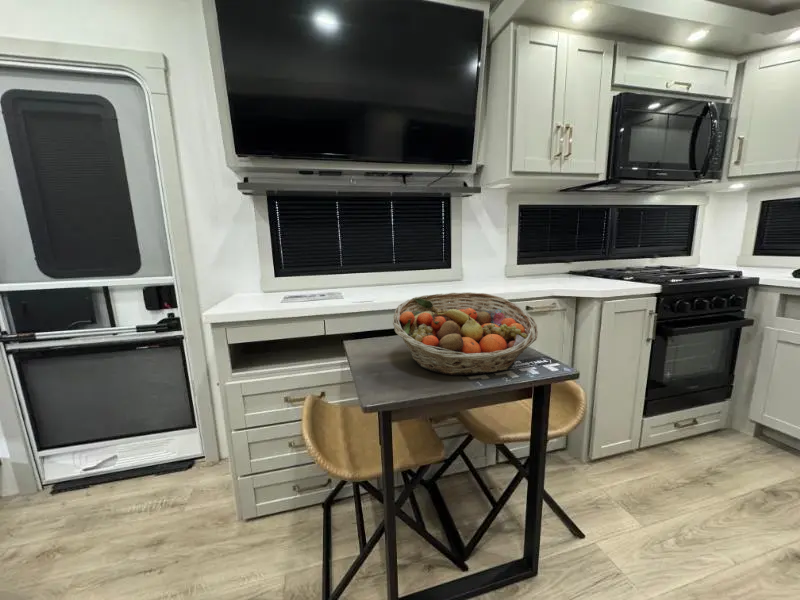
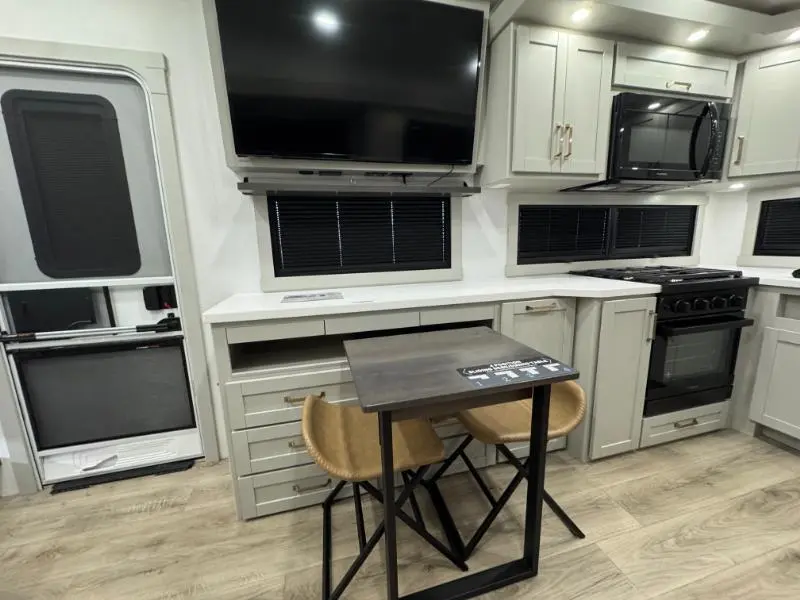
- fruit basket (462, 330)
